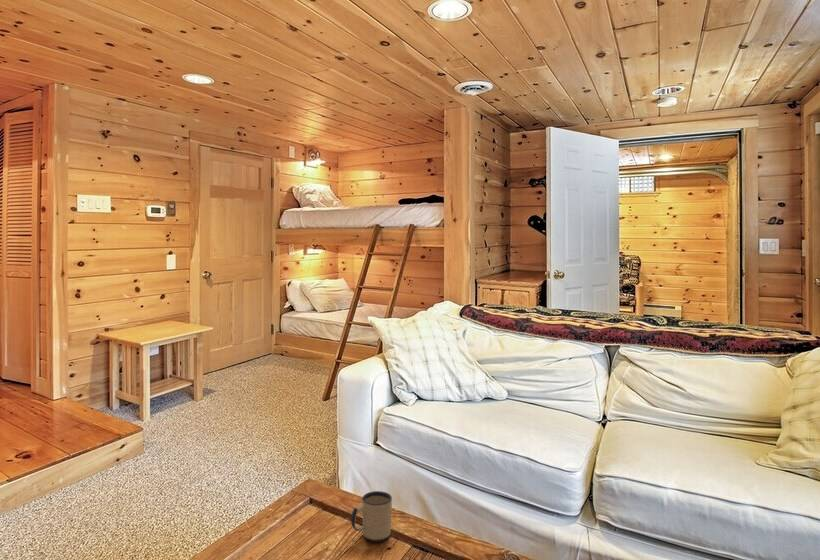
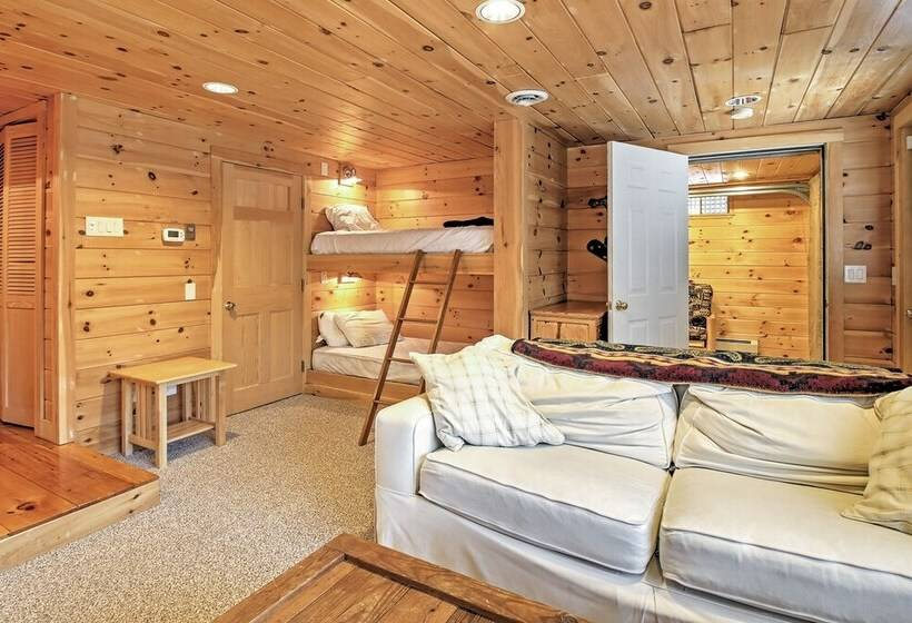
- mug (371, 517)
